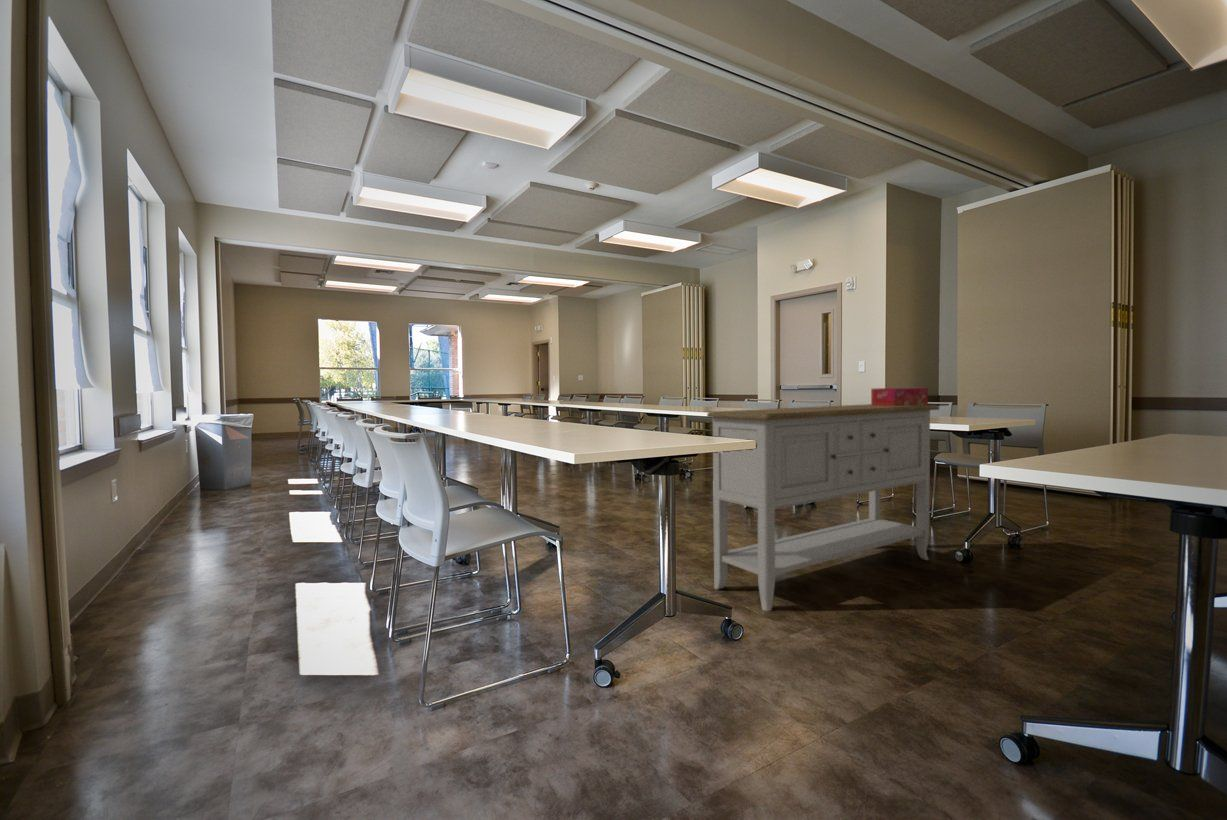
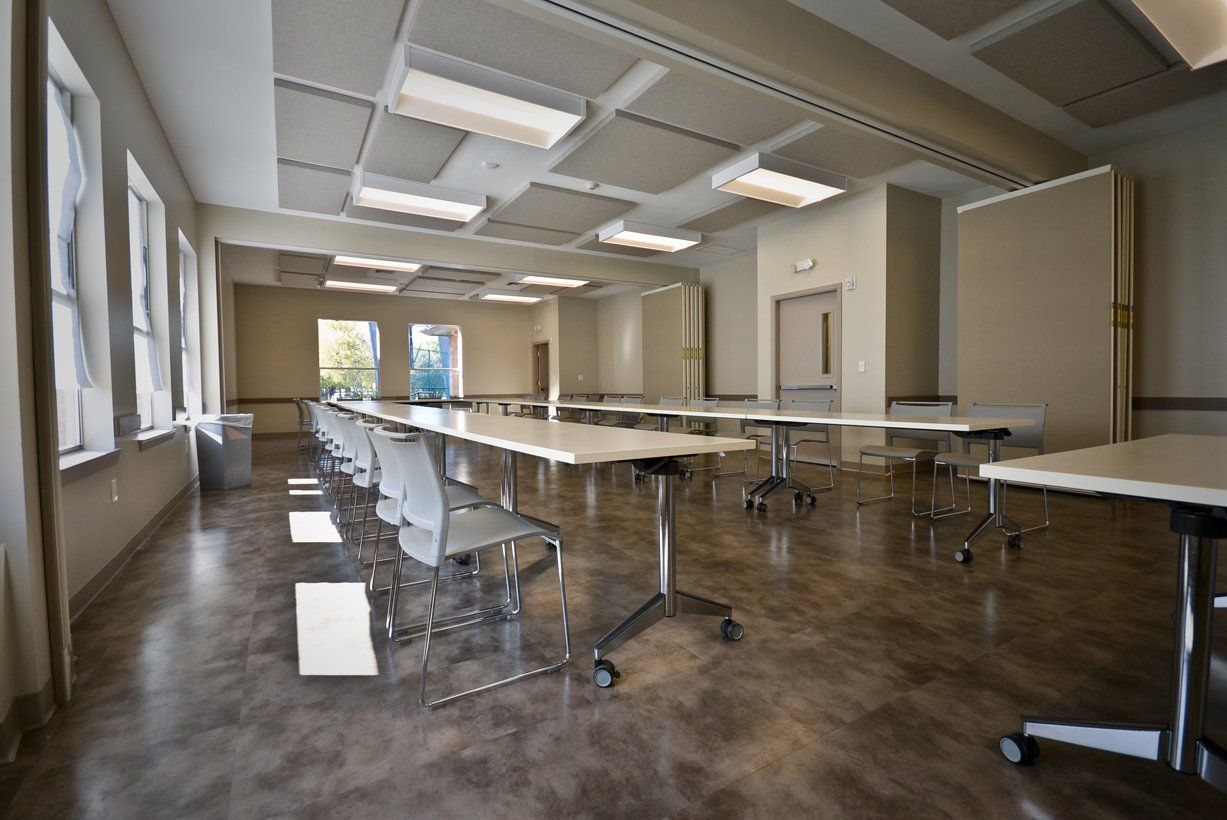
- sideboard (832, 491)
- tissue box (899, 396)
